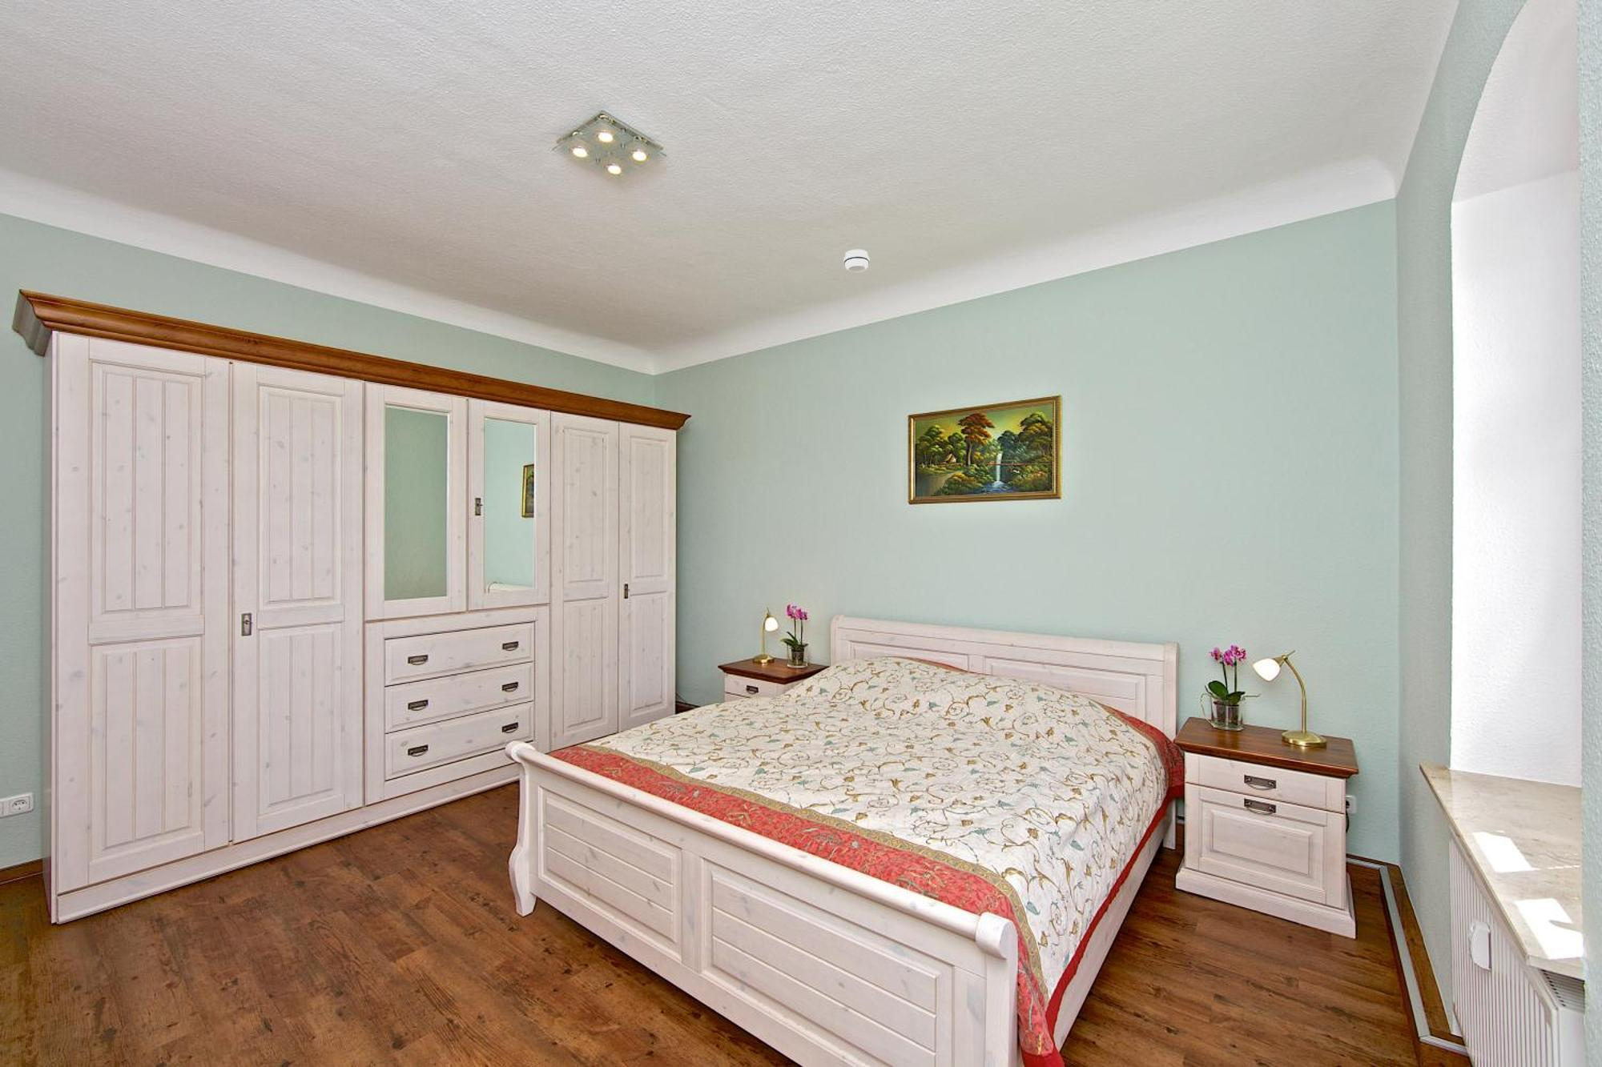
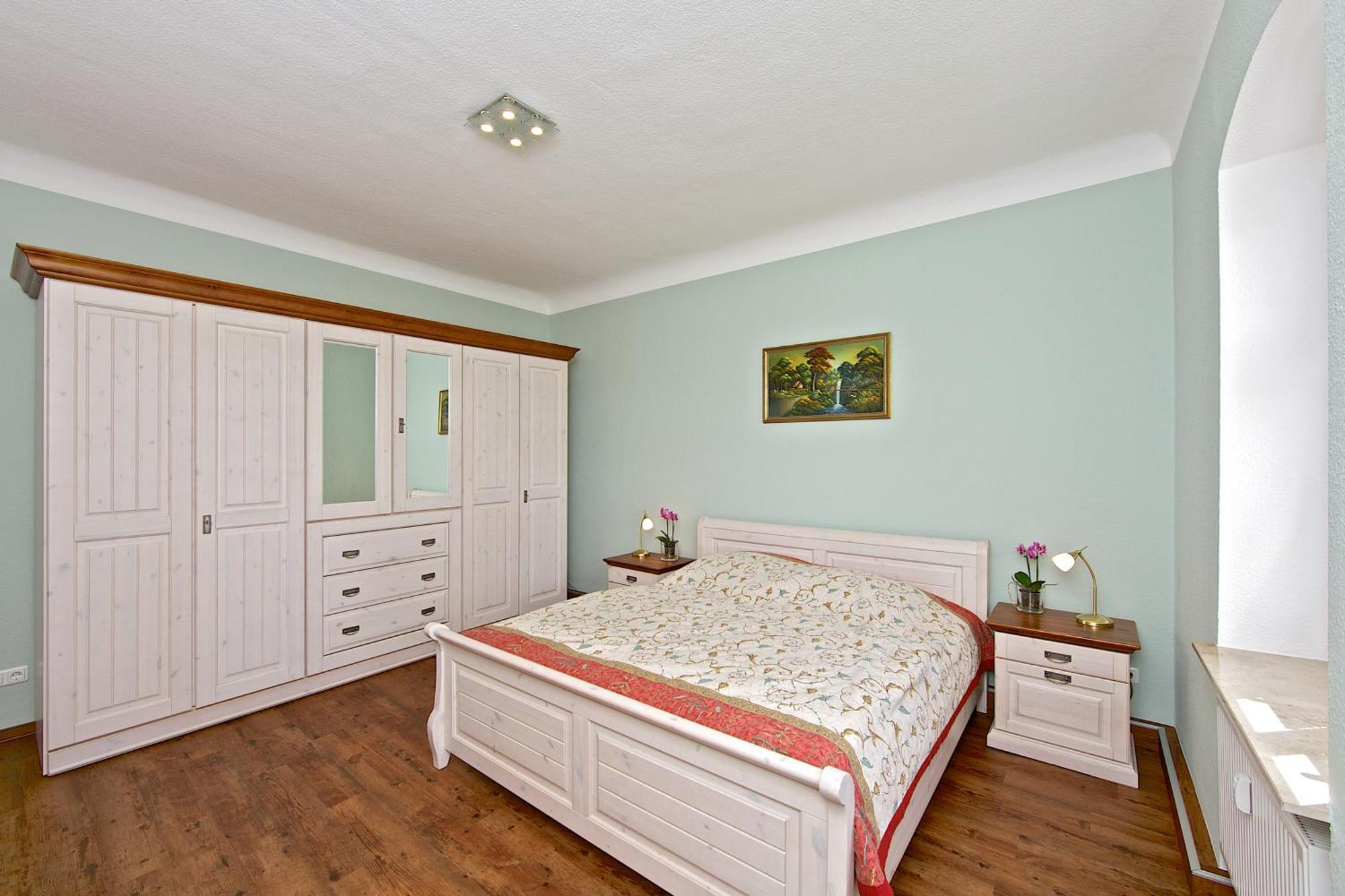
- smoke detector (856, 261)
